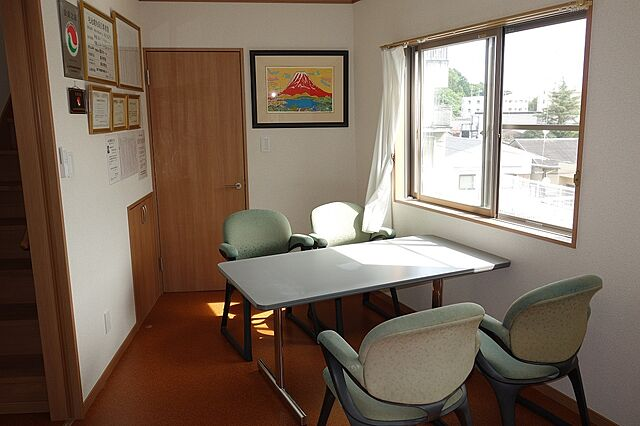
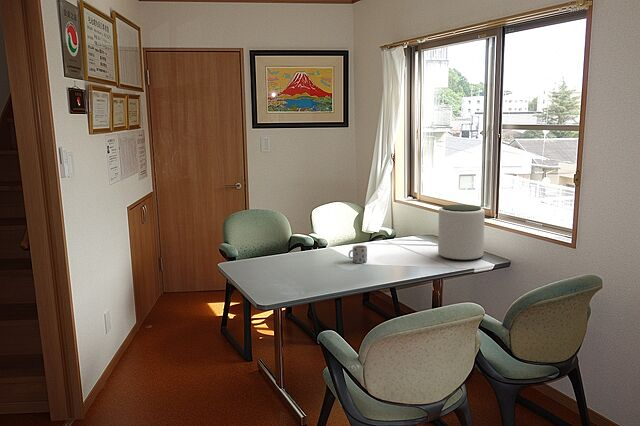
+ plant pot (461, 231)
+ mug (357, 254)
